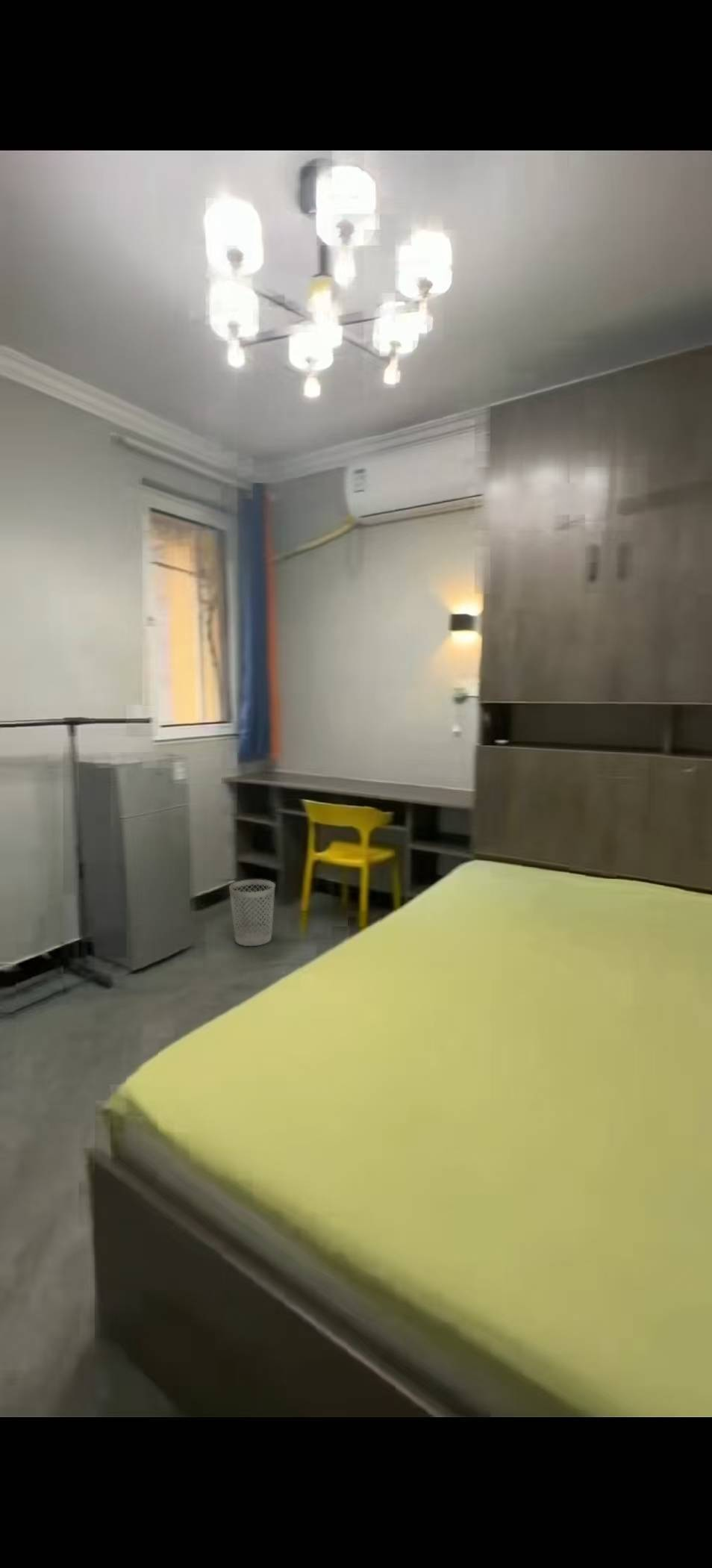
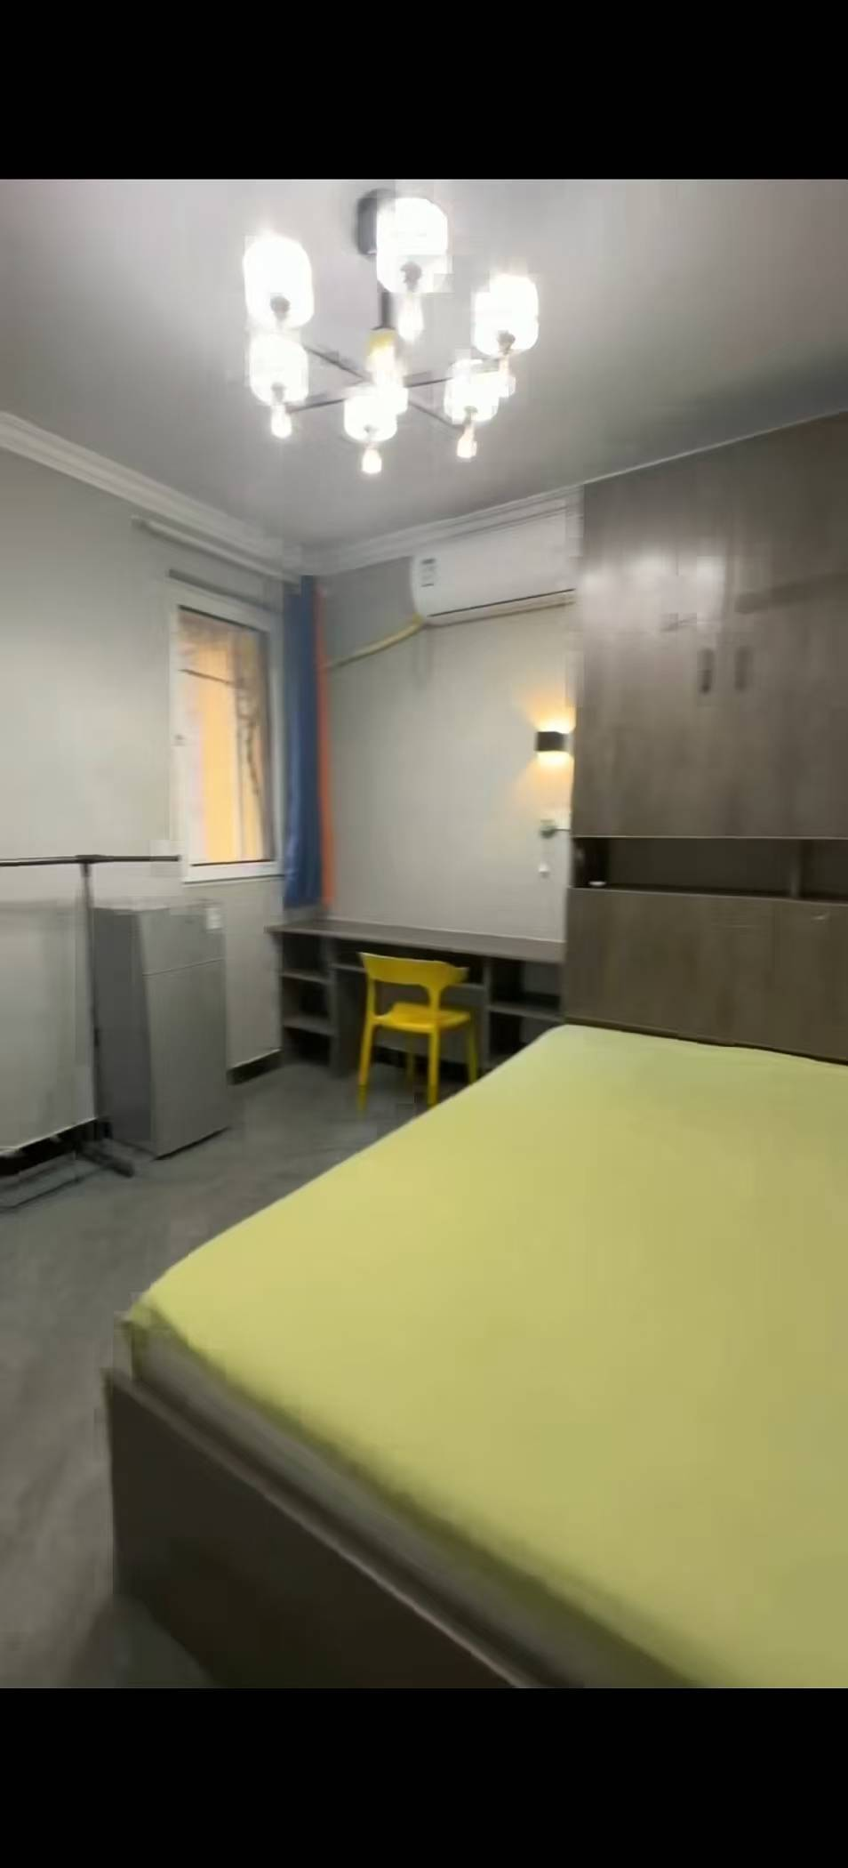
- wastebasket (252, 912)
